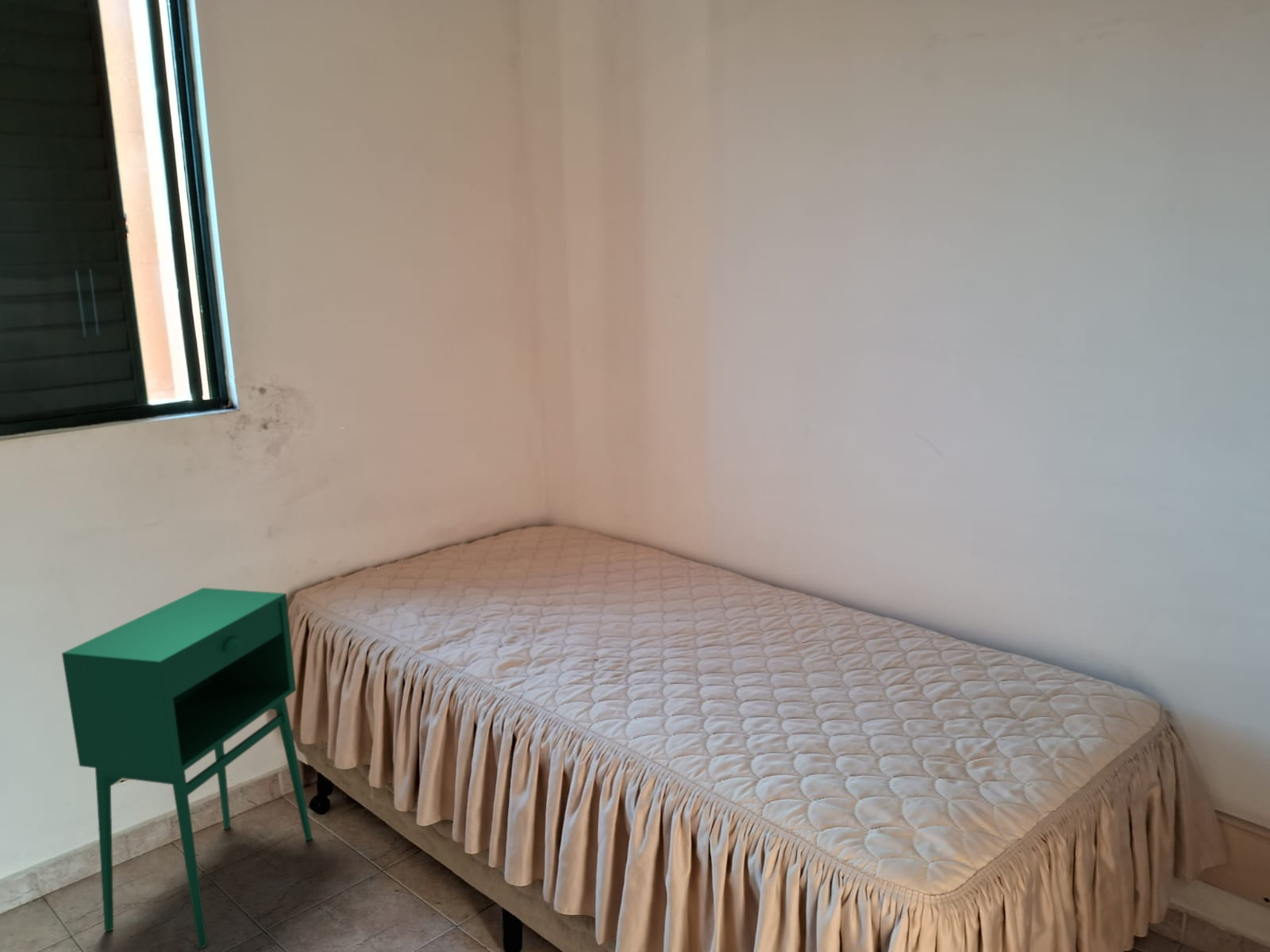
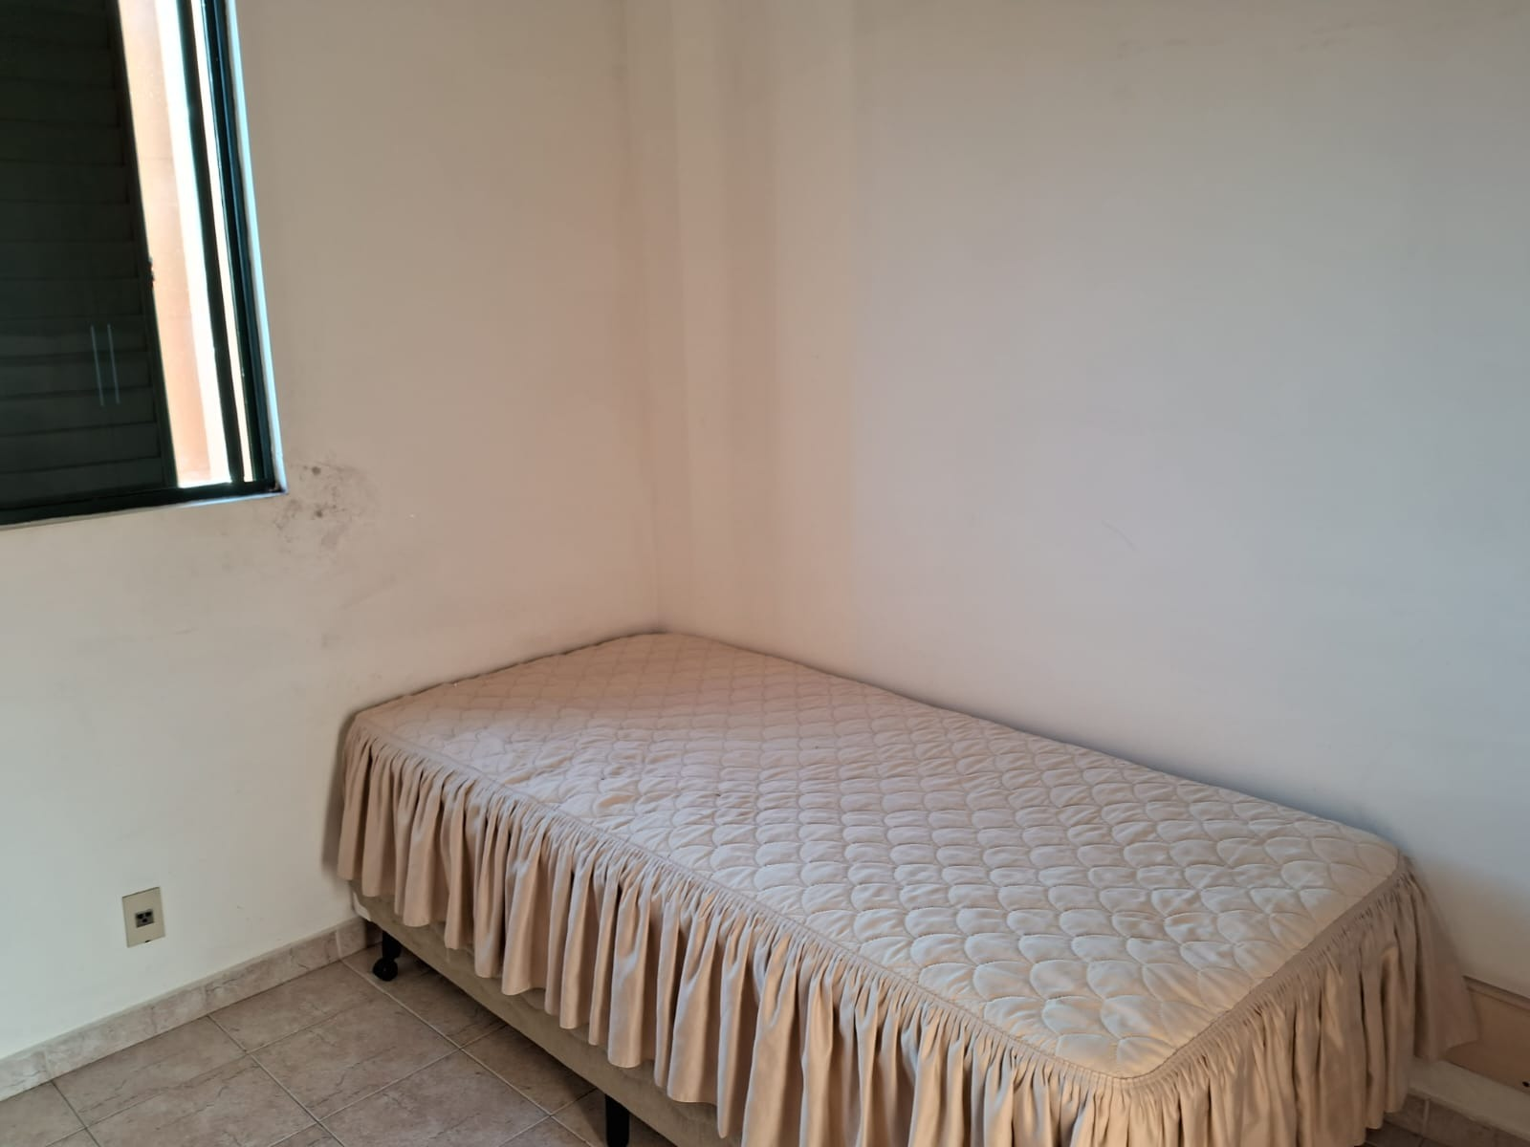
- storage cabinet (200, 754)
